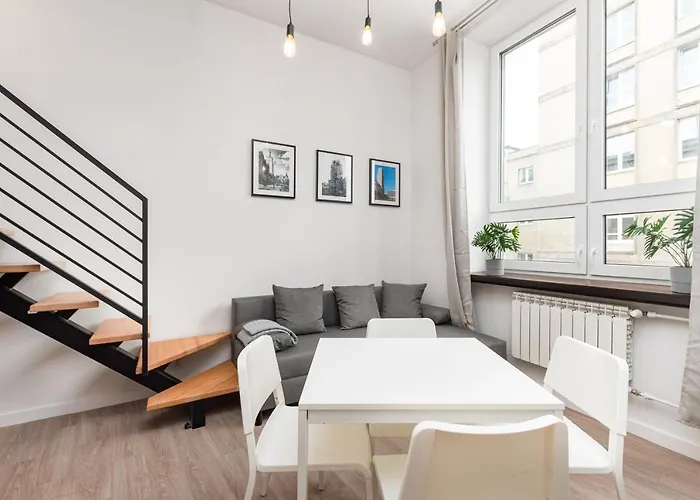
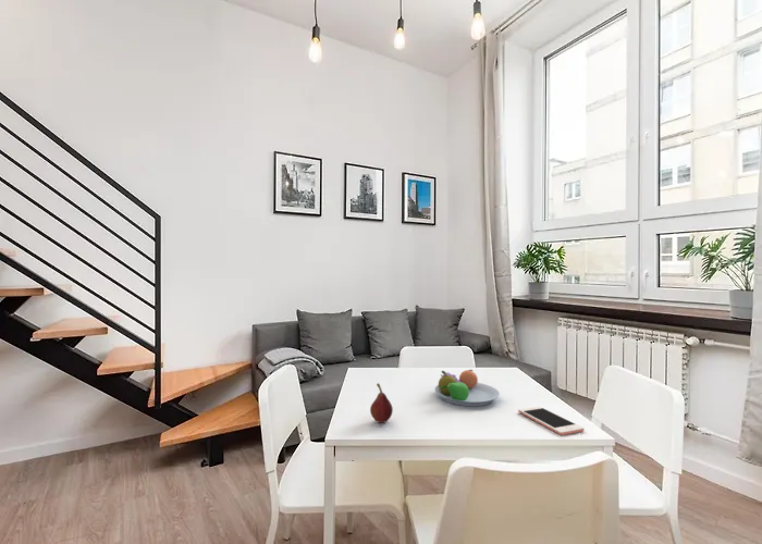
+ cell phone (549, 419)
+ fruit (381, 401)
+ fruit bowl (464, 384)
